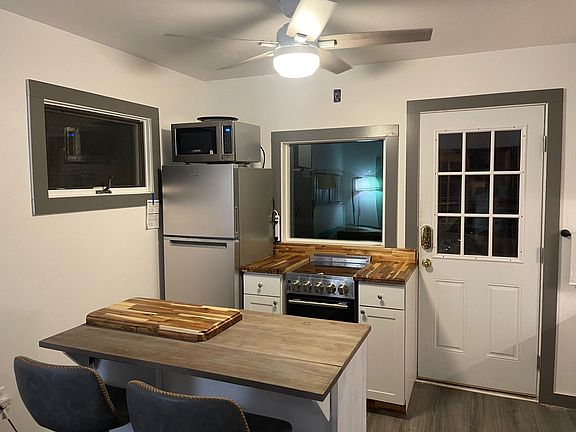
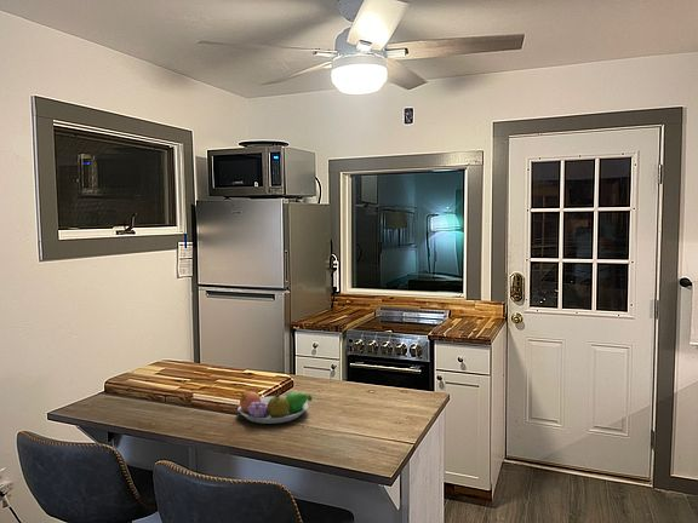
+ fruit bowl (275, 400)
